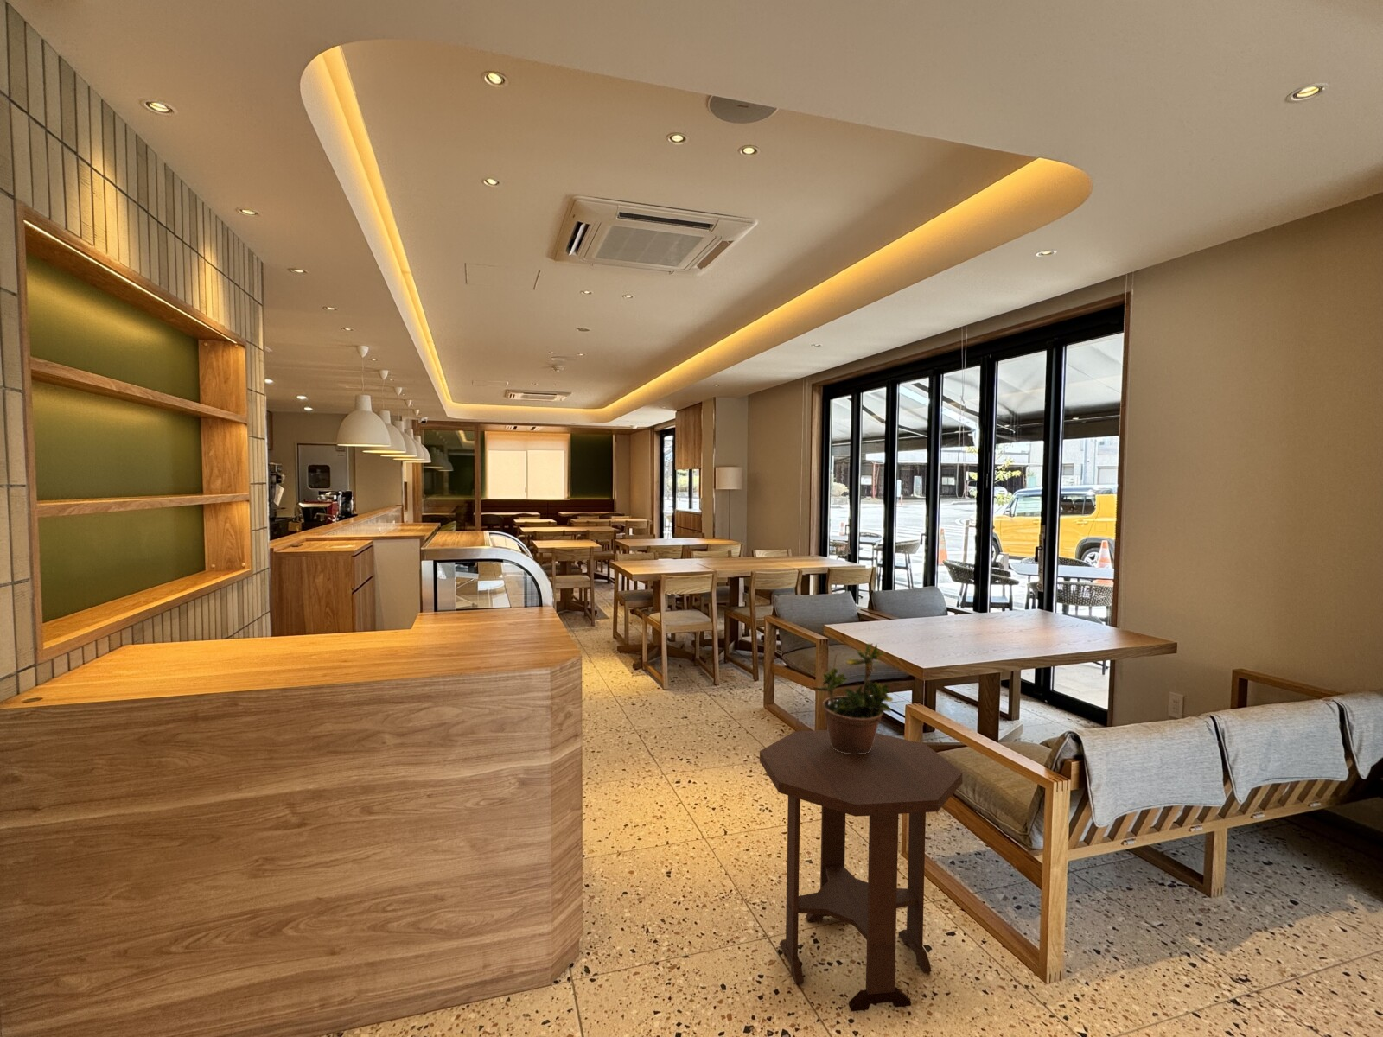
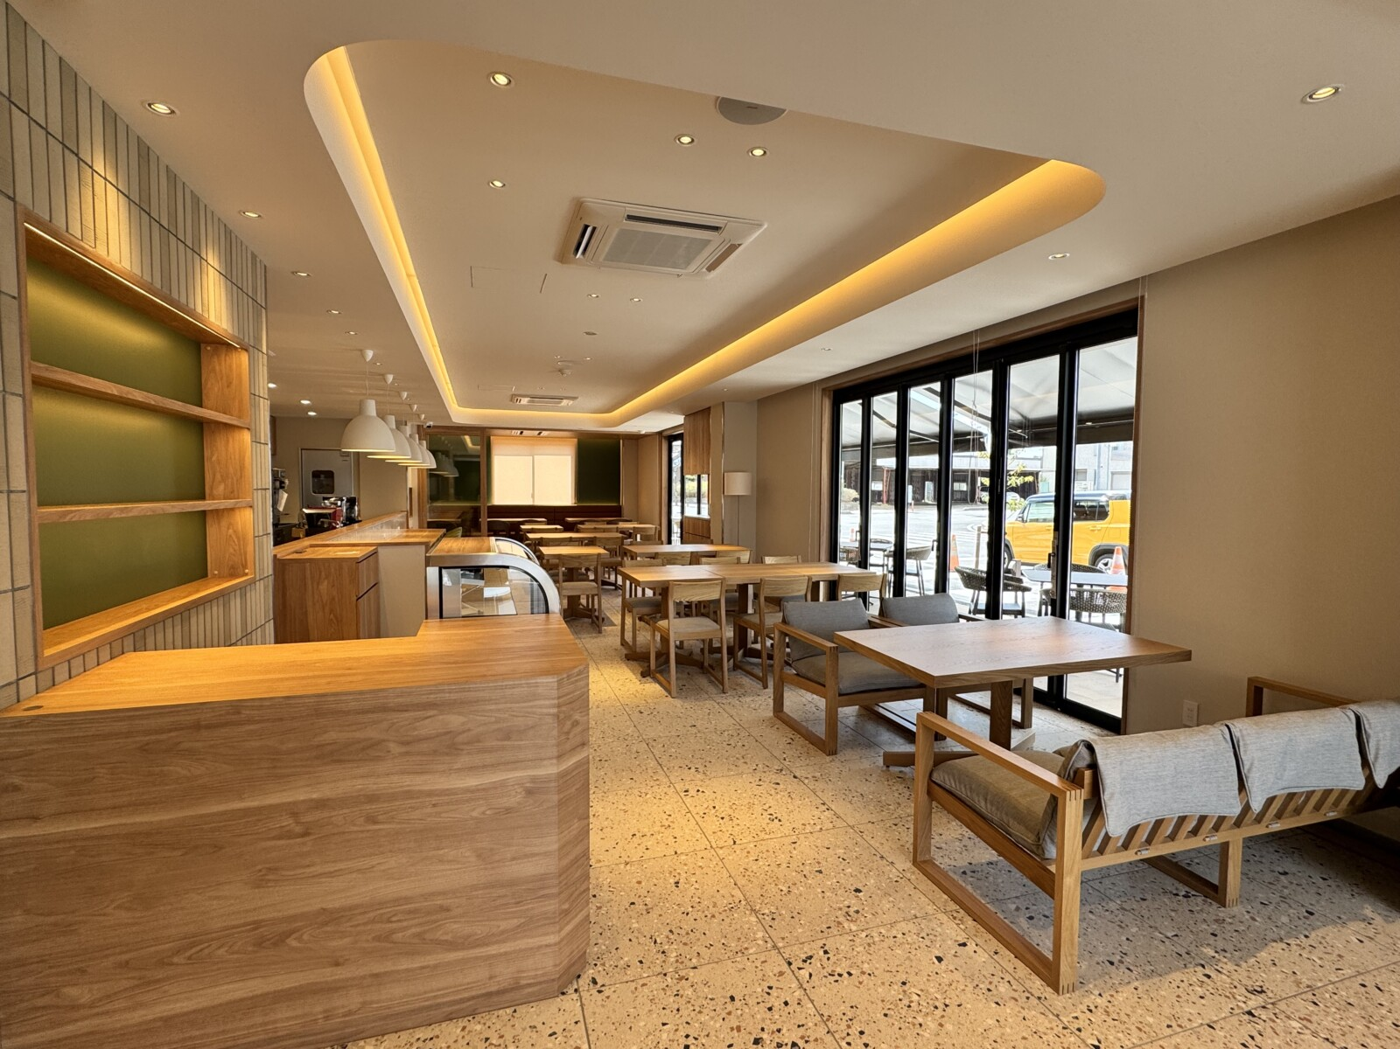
- side table (844, 859)
- potted plant (855, 692)
